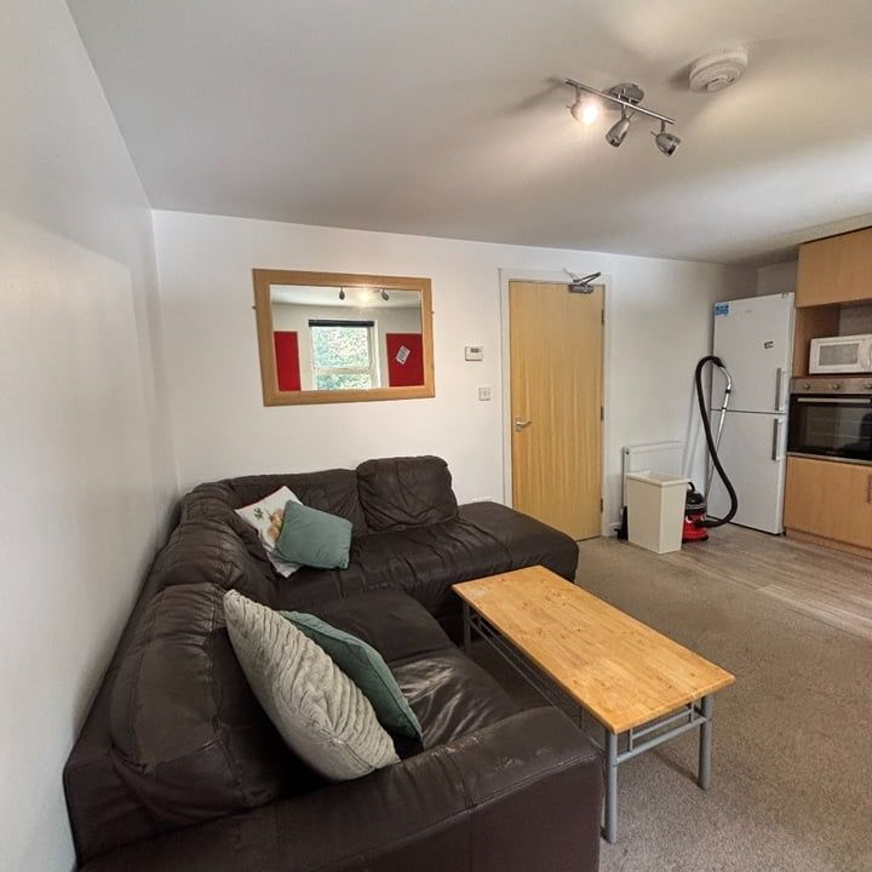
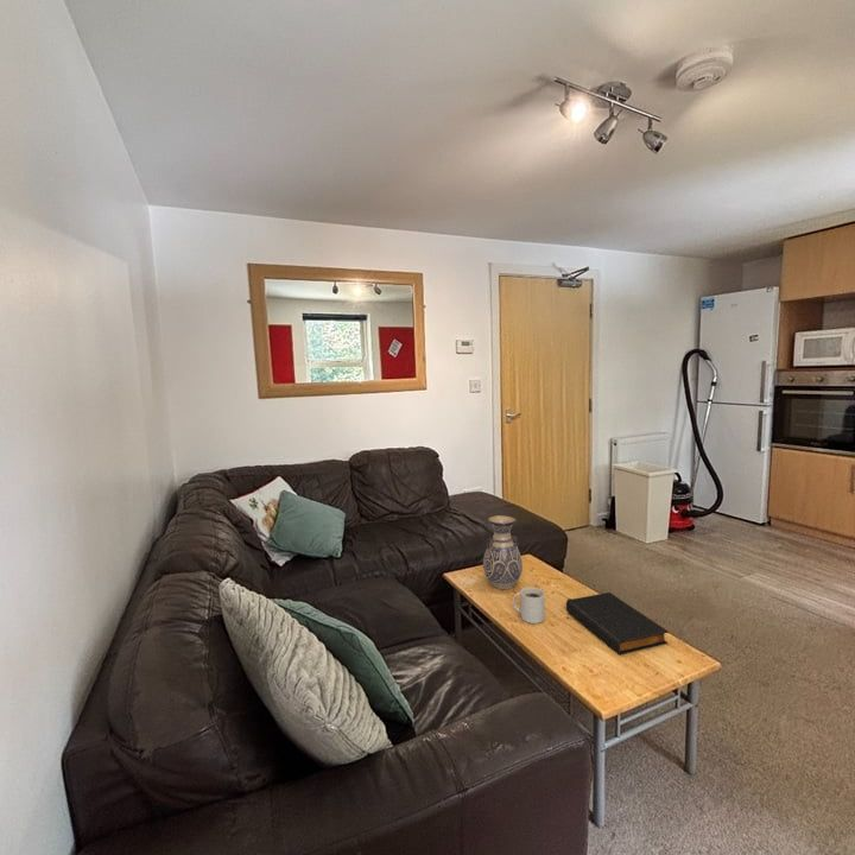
+ mug (530, 603)
+ book (613, 620)
+ vase (502, 551)
